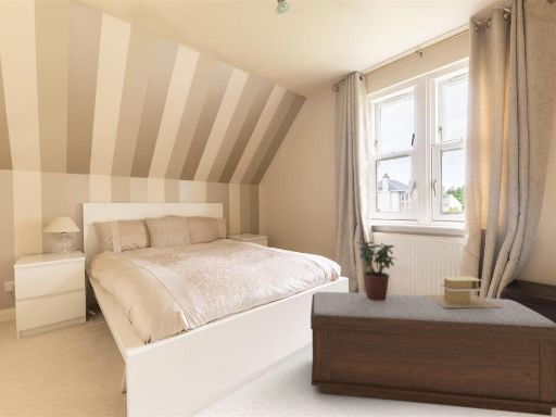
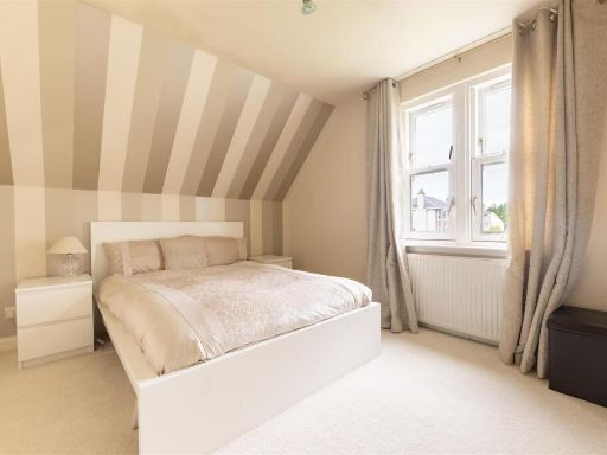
- potted plant (372, 268)
- bench (417, 342)
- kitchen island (460, 289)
